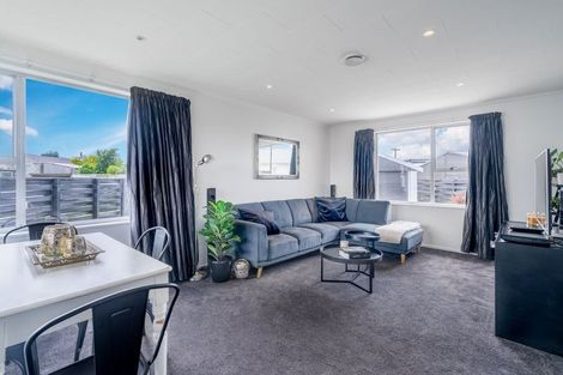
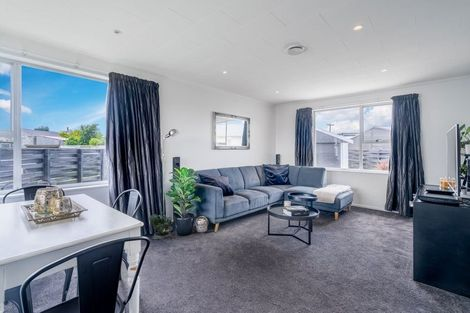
+ potted plant (160, 224)
